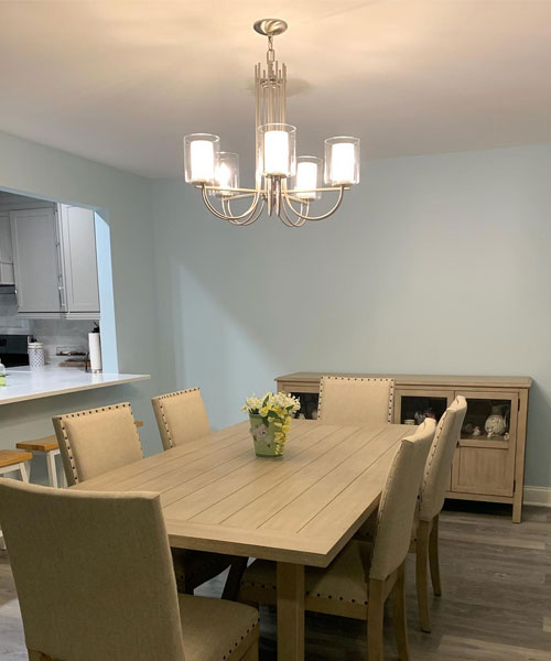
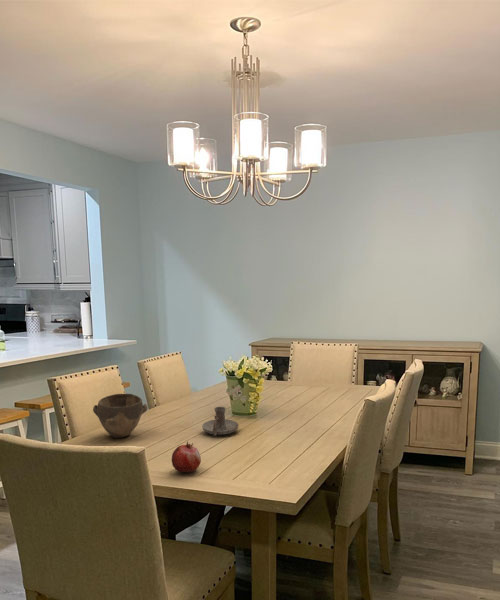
+ candle holder (219, 421)
+ fruit (186, 455)
+ bowl (120, 417)
